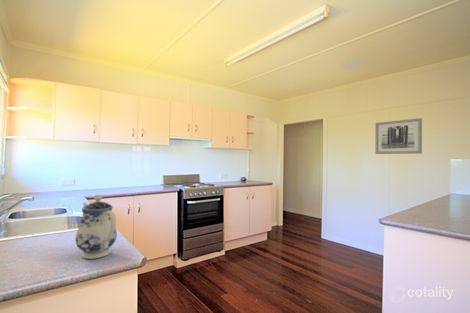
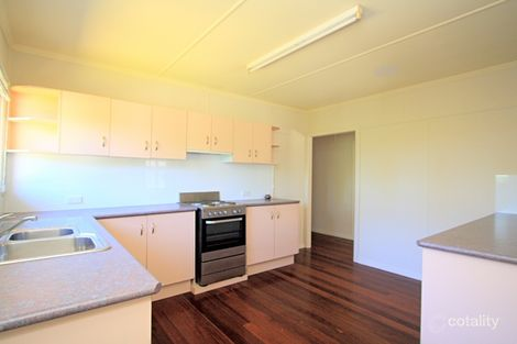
- wall art (397, 137)
- teapot (97, 224)
